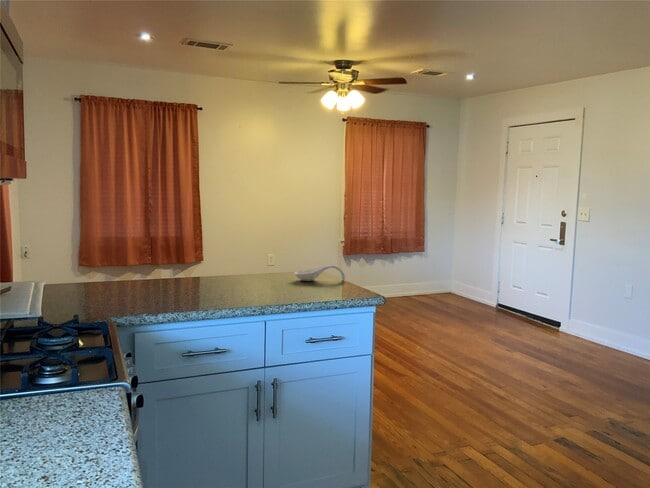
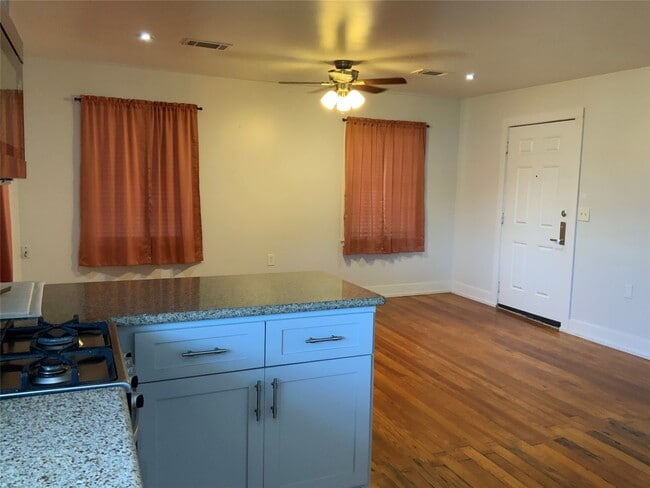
- spoon rest (319, 272)
